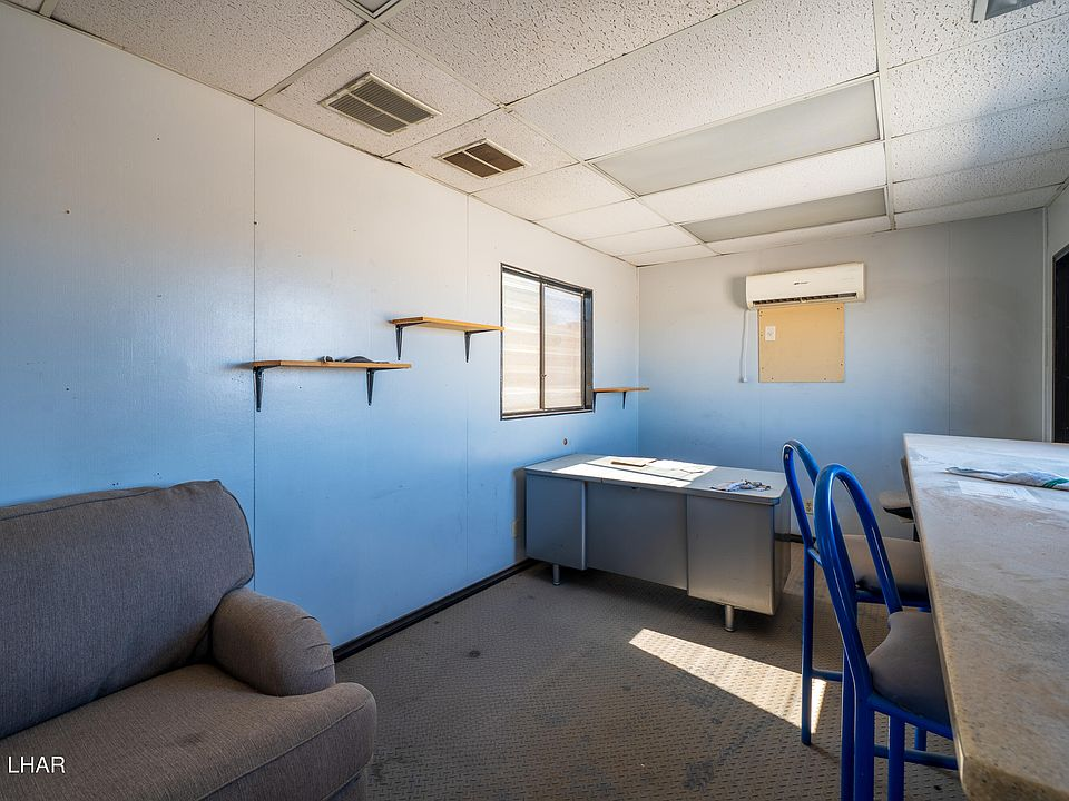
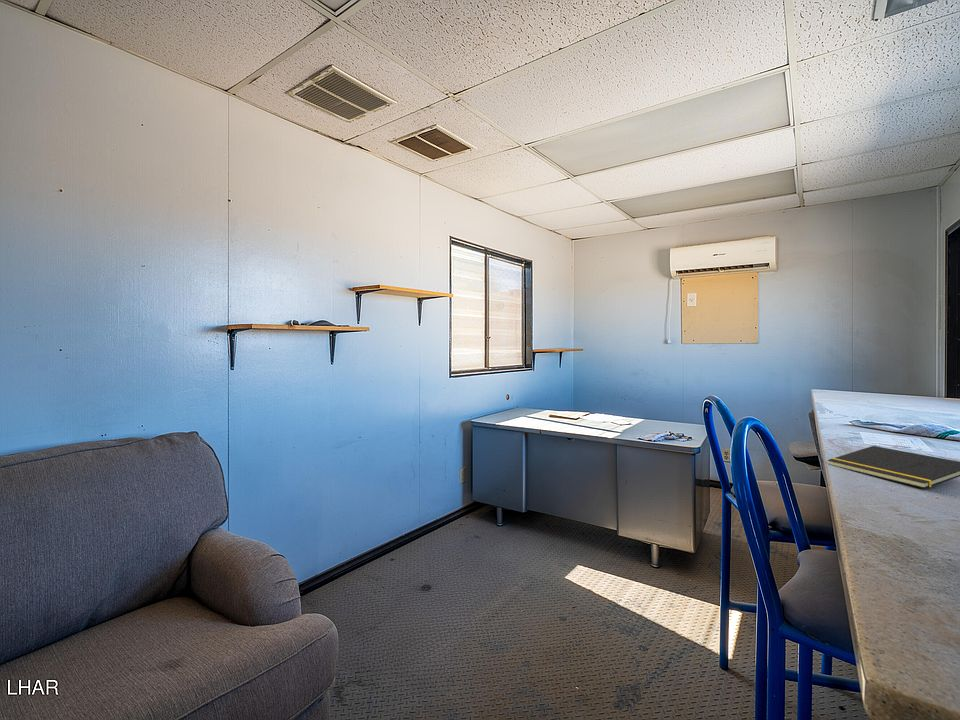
+ notepad (896, 464)
